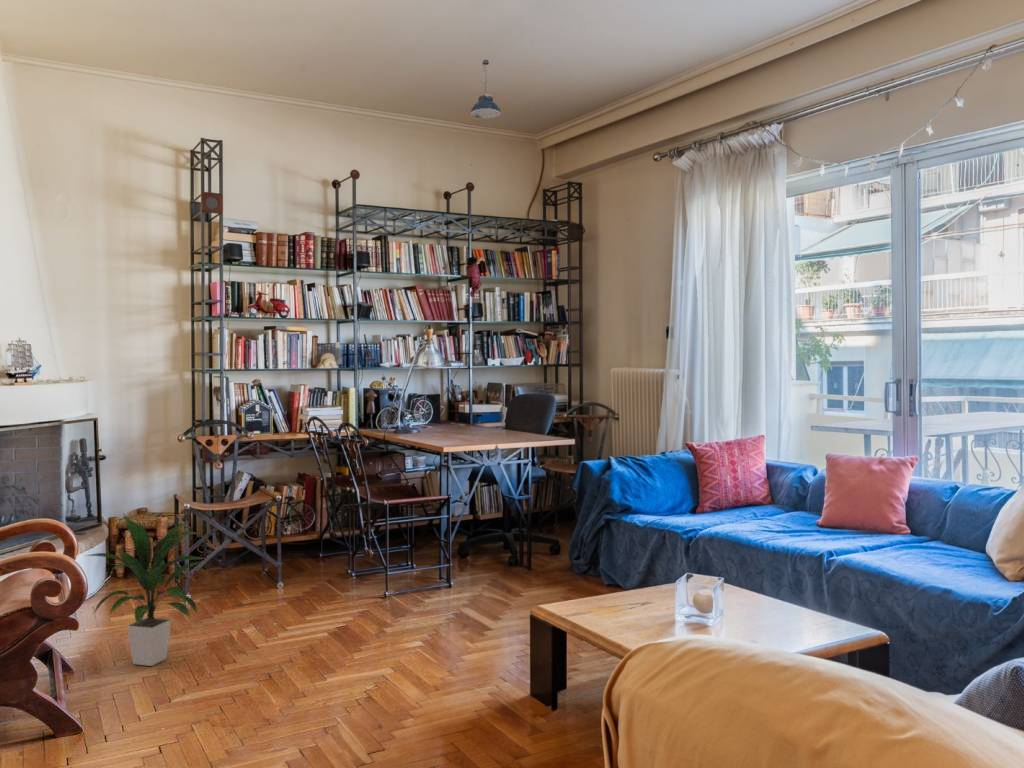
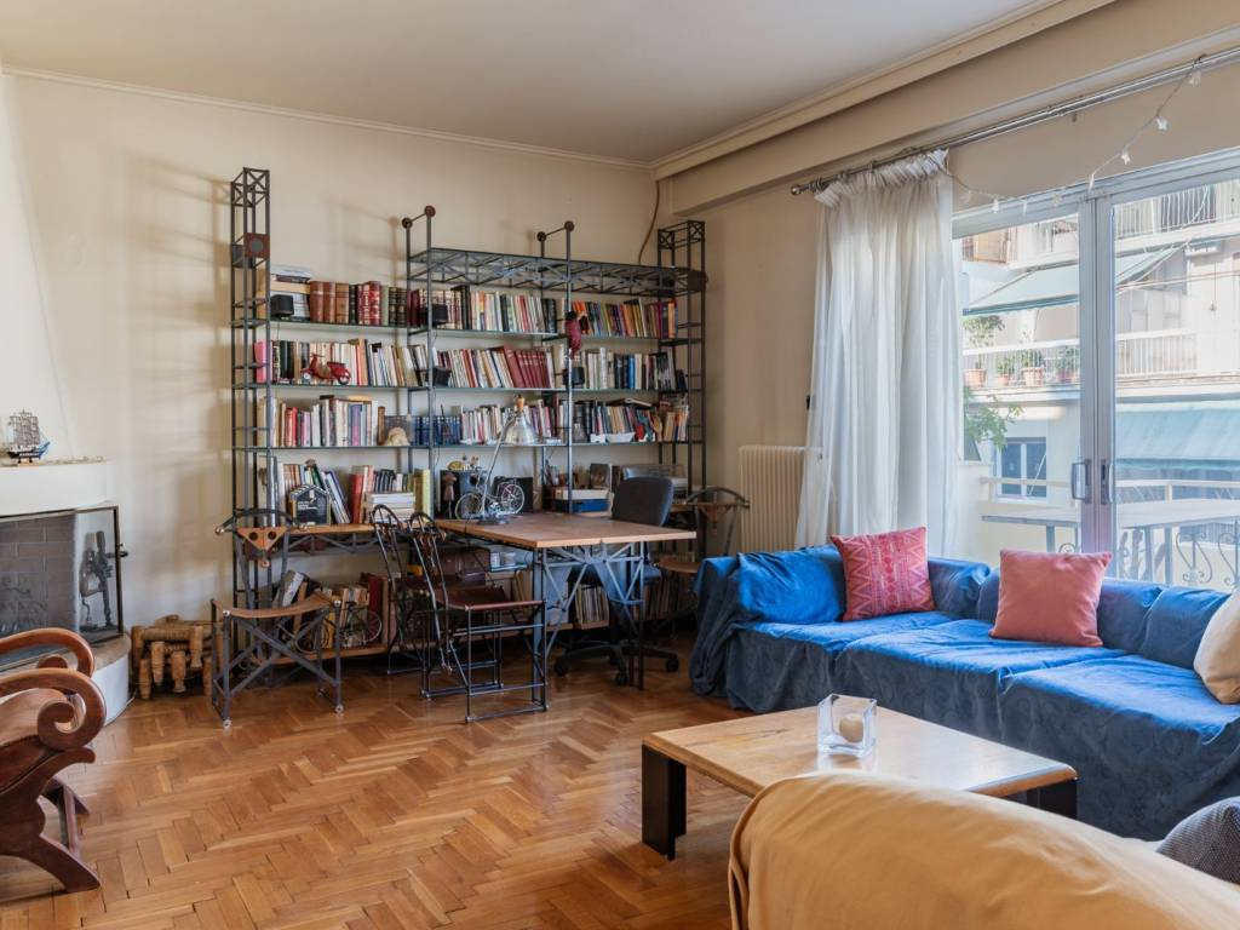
- pendant light (486, 87)
- indoor plant (154, 587)
